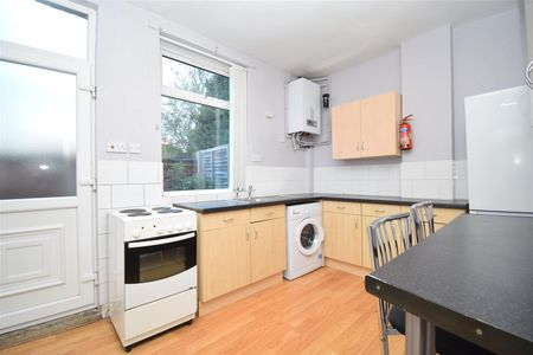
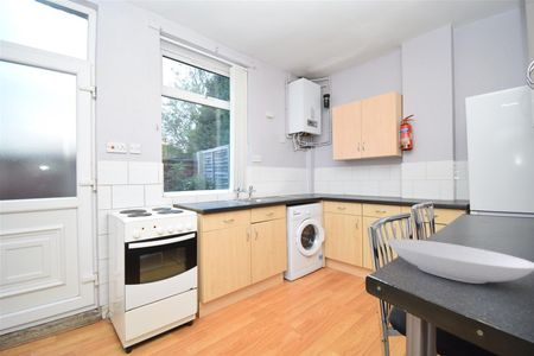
+ bowl (449, 262)
